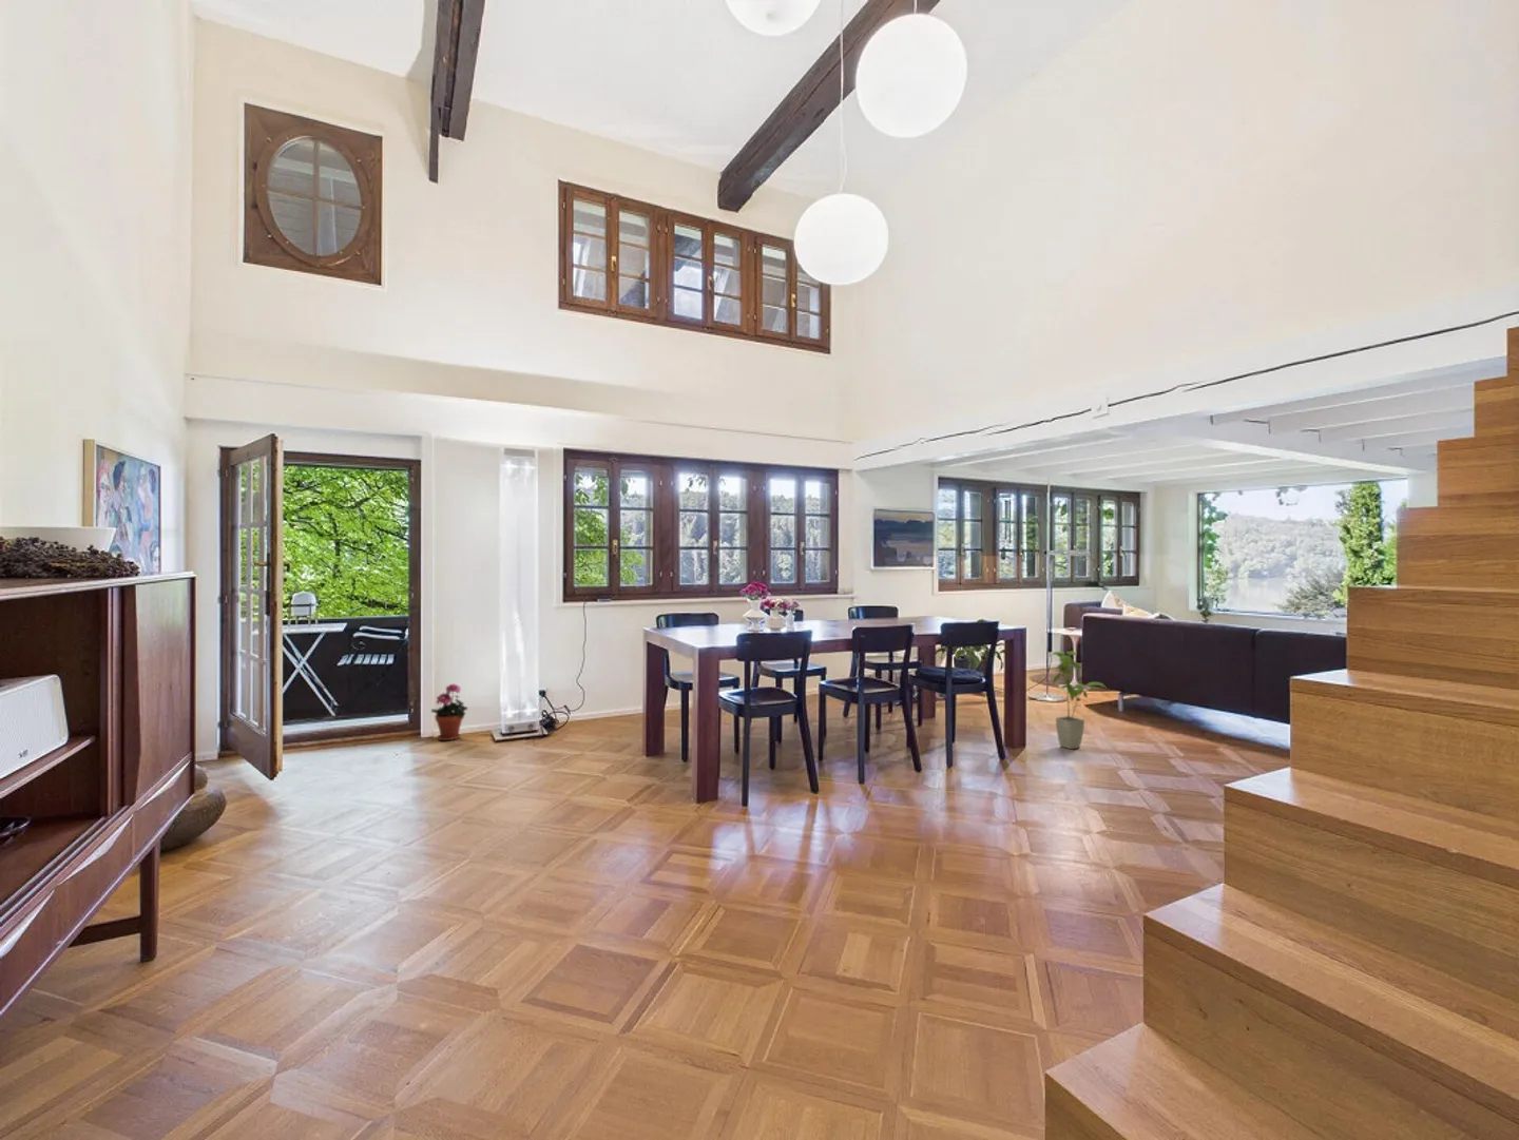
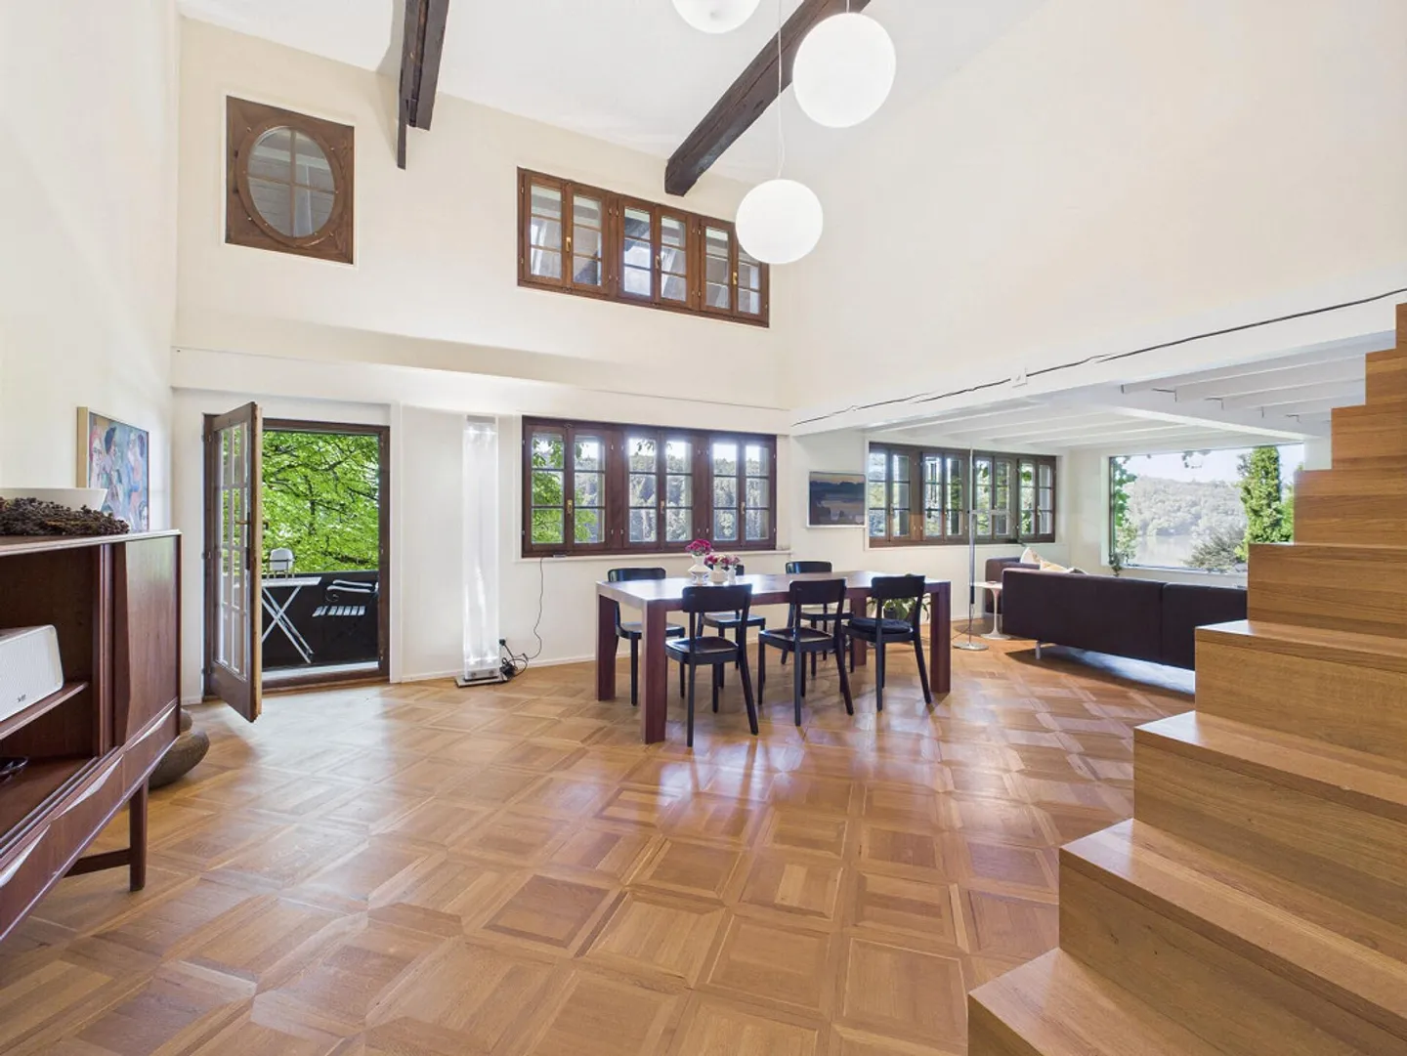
- potted plant (449, 711)
- house plant (1072, 701)
